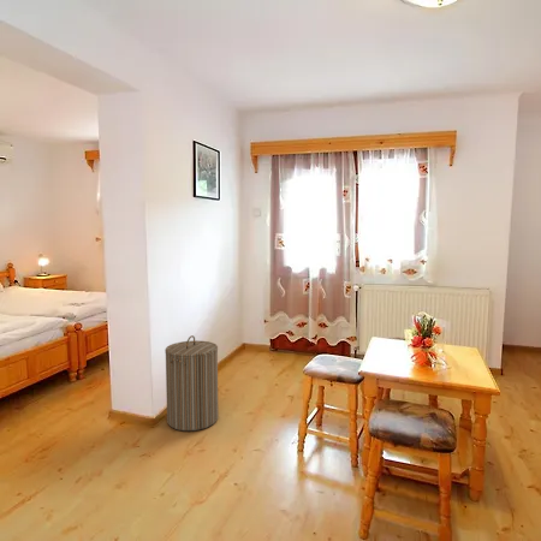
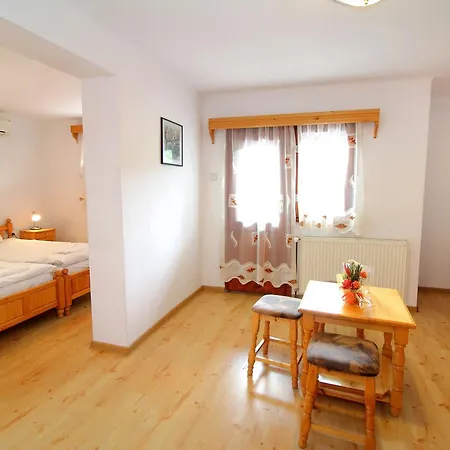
- laundry hamper (192, 377)
